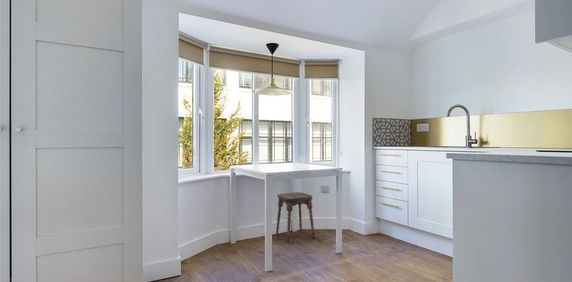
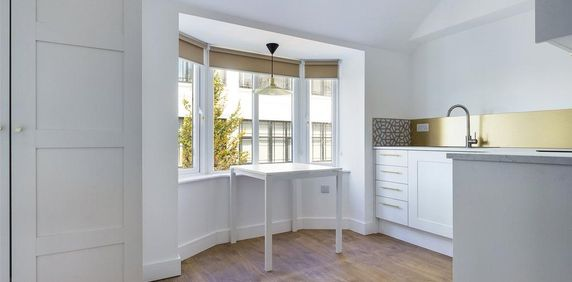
- stool (290, 215)
